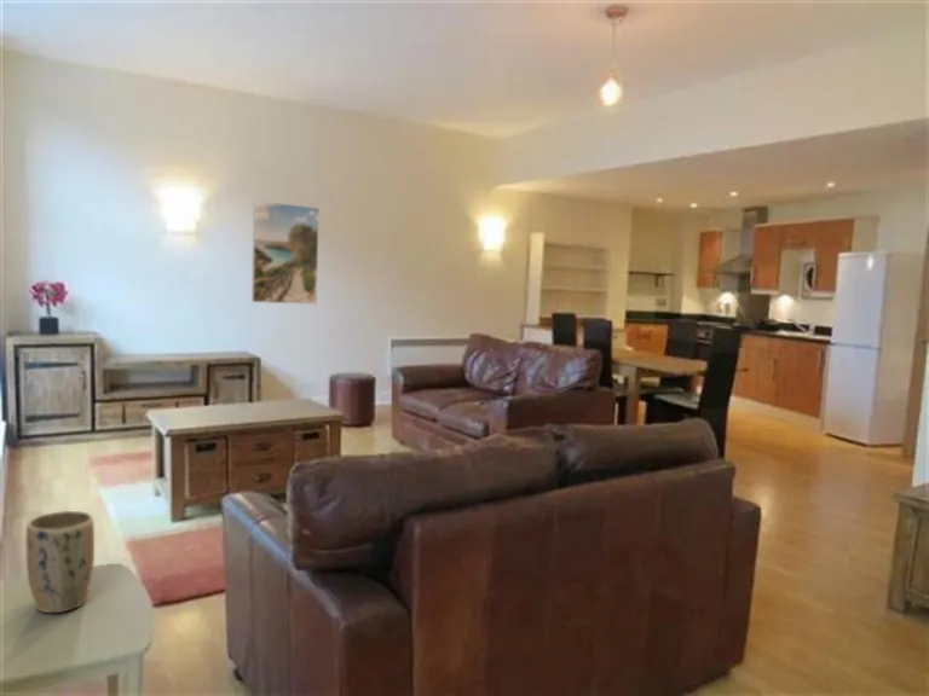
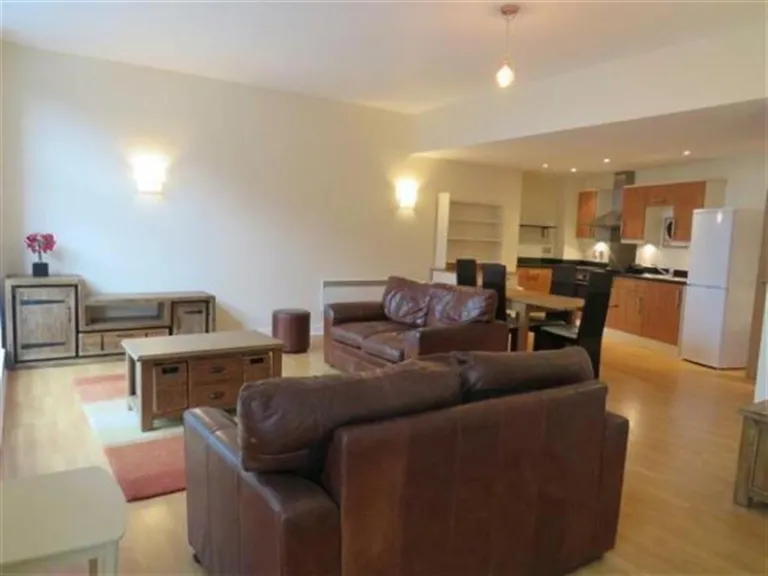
- plant pot (60, 562)
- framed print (285, 254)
